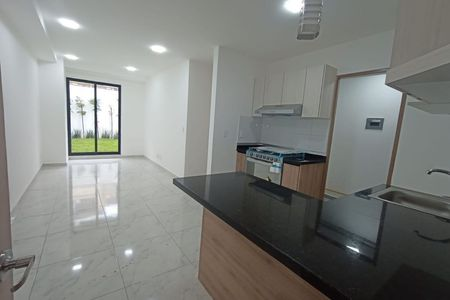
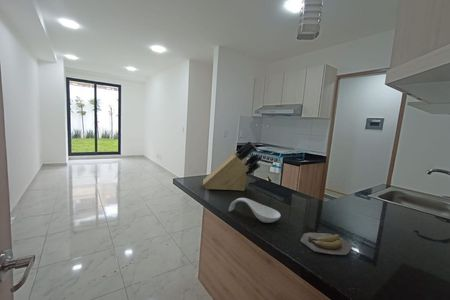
+ spoon rest (254, 209)
+ knife block (232, 164)
+ banana (325, 239)
